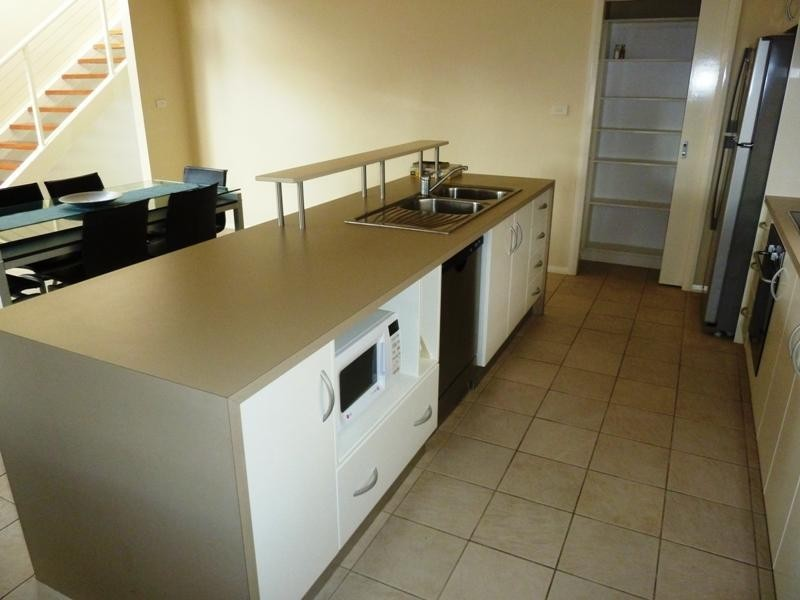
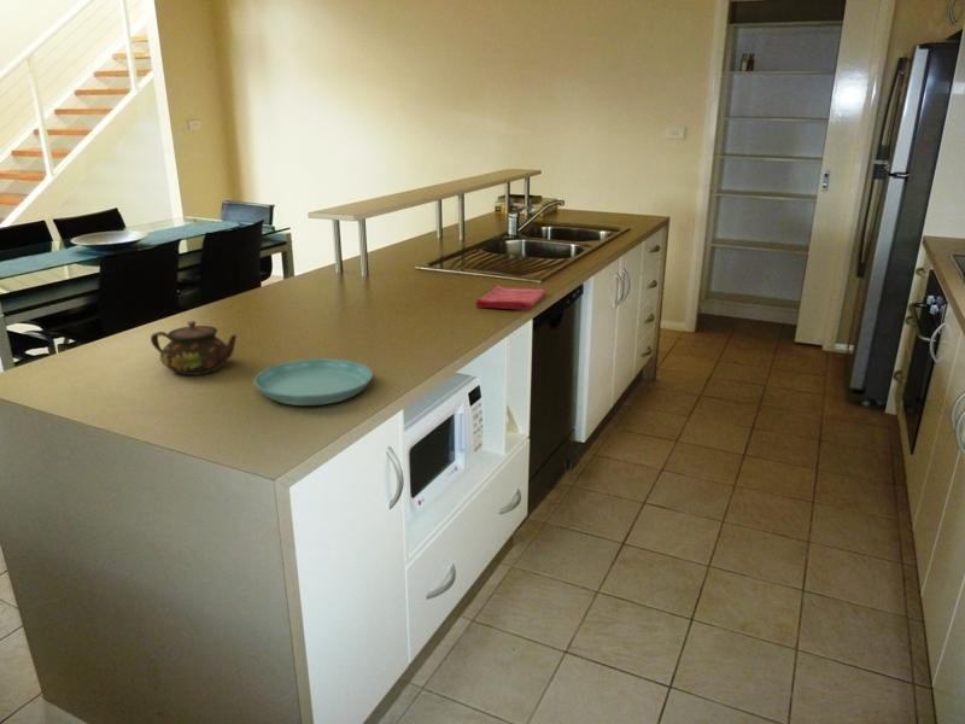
+ saucer (314, 383)
+ teapot (194, 345)
+ dish towel (511, 297)
